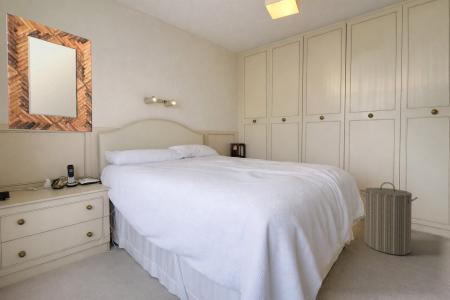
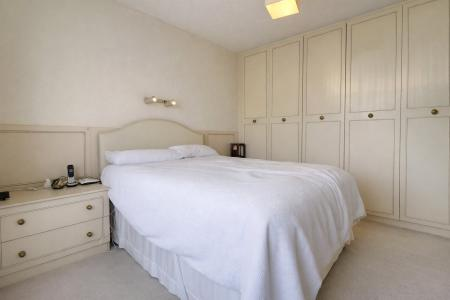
- home mirror (54, 79)
- laundry hamper (386, 214)
